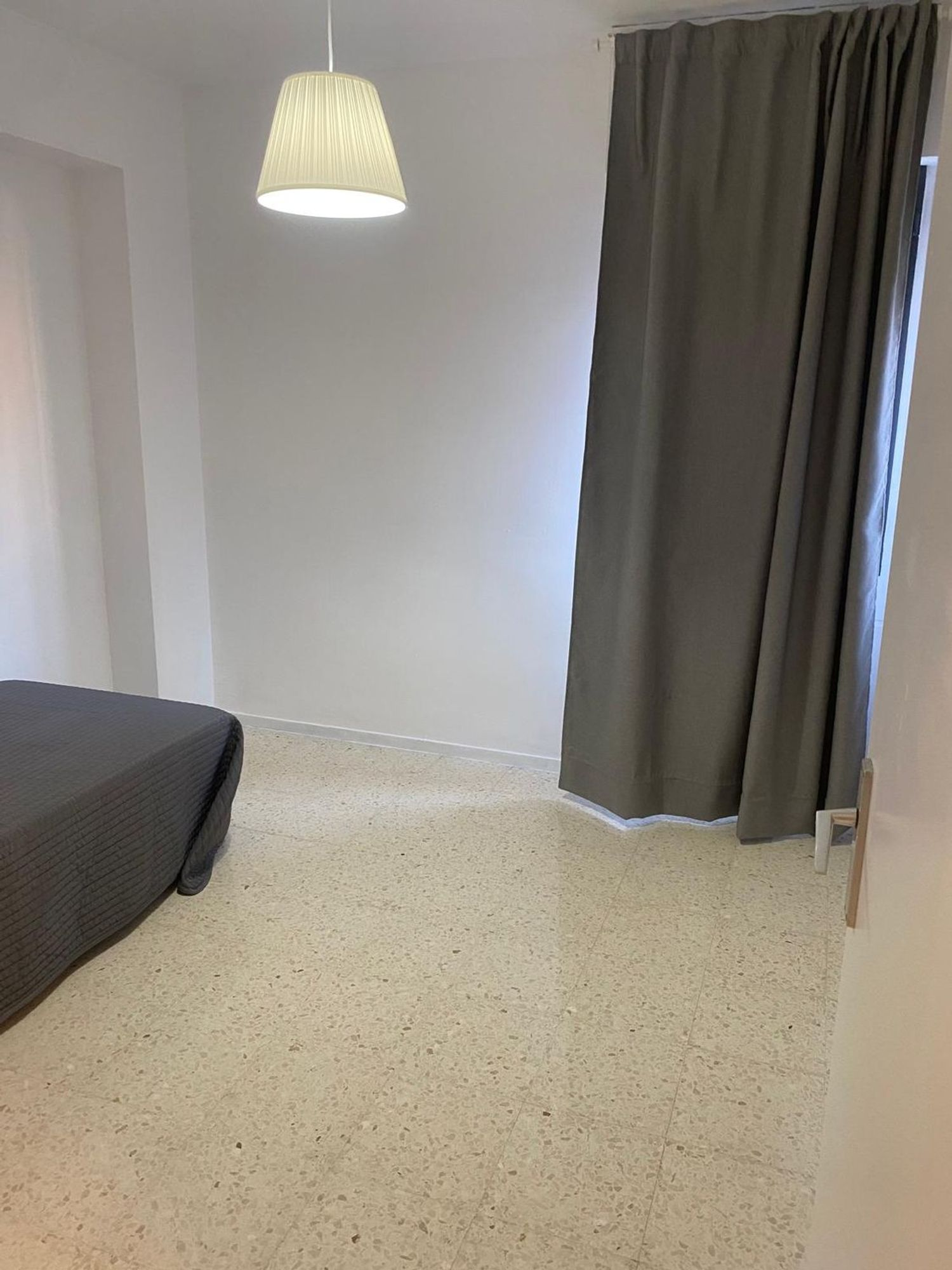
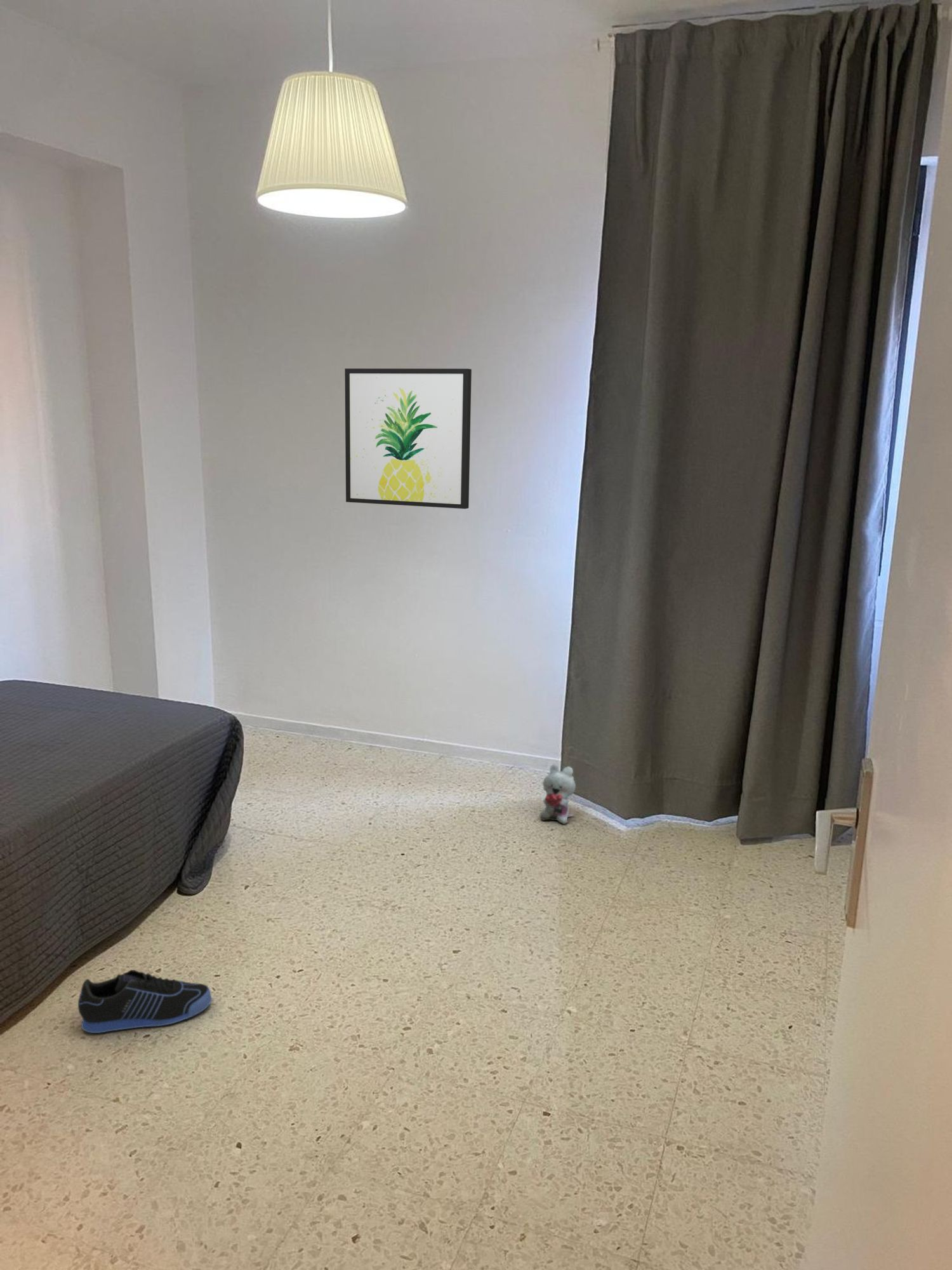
+ plush toy (558, 791)
+ sneaker (146, 994)
+ wall art (406, 438)
